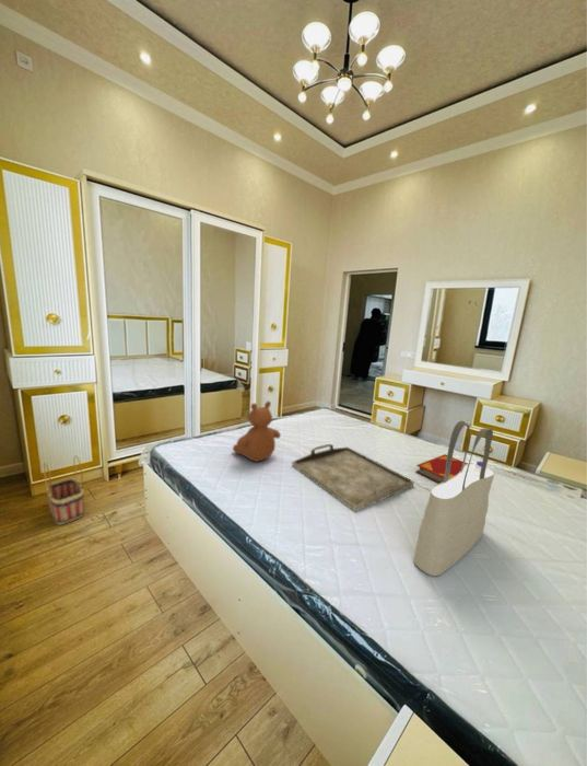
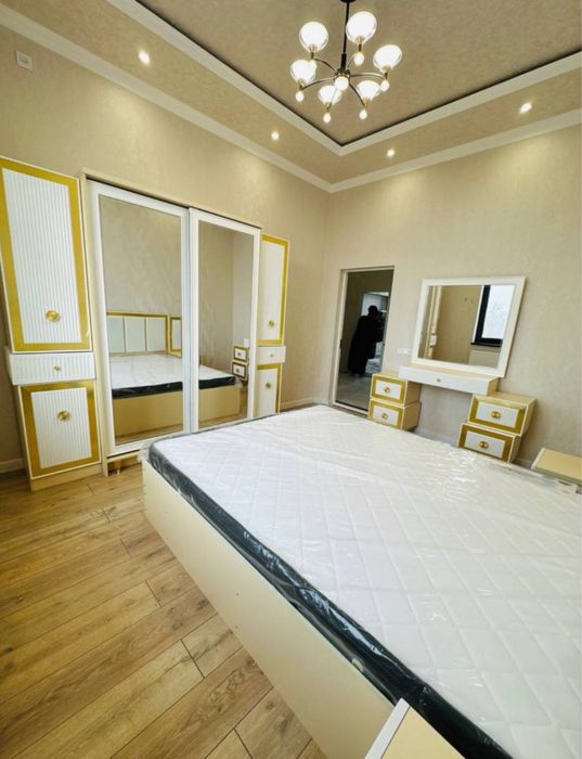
- serving tray (351, 468)
- teddy bear (255, 428)
- hardback book (445, 469)
- tote bag (461, 488)
- basket (64, 486)
